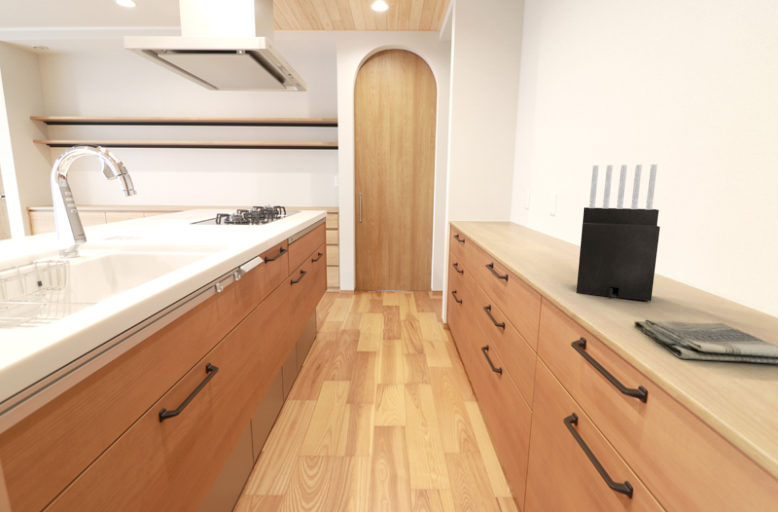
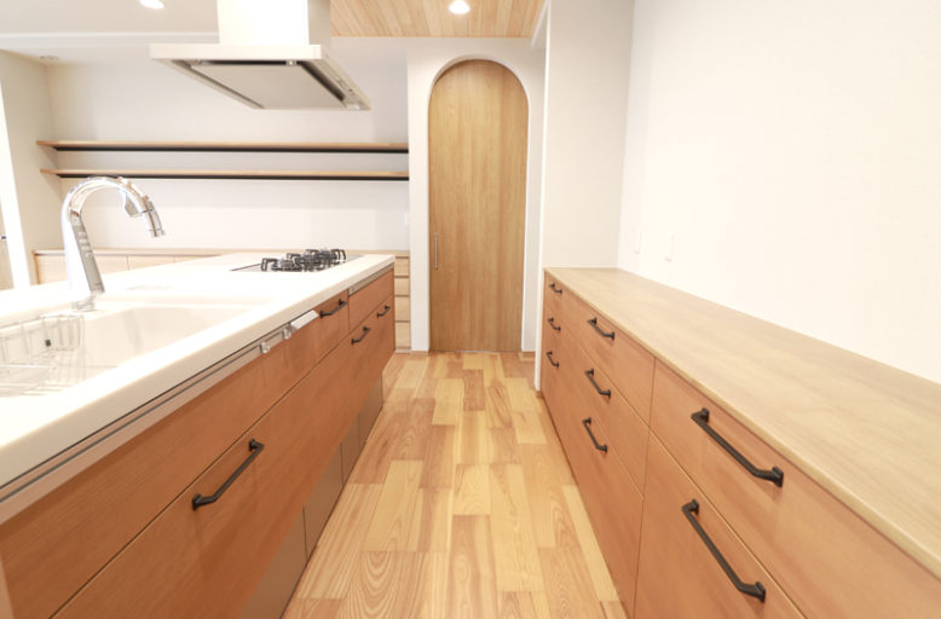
- knife block (618, 230)
- dish towel (704, 336)
